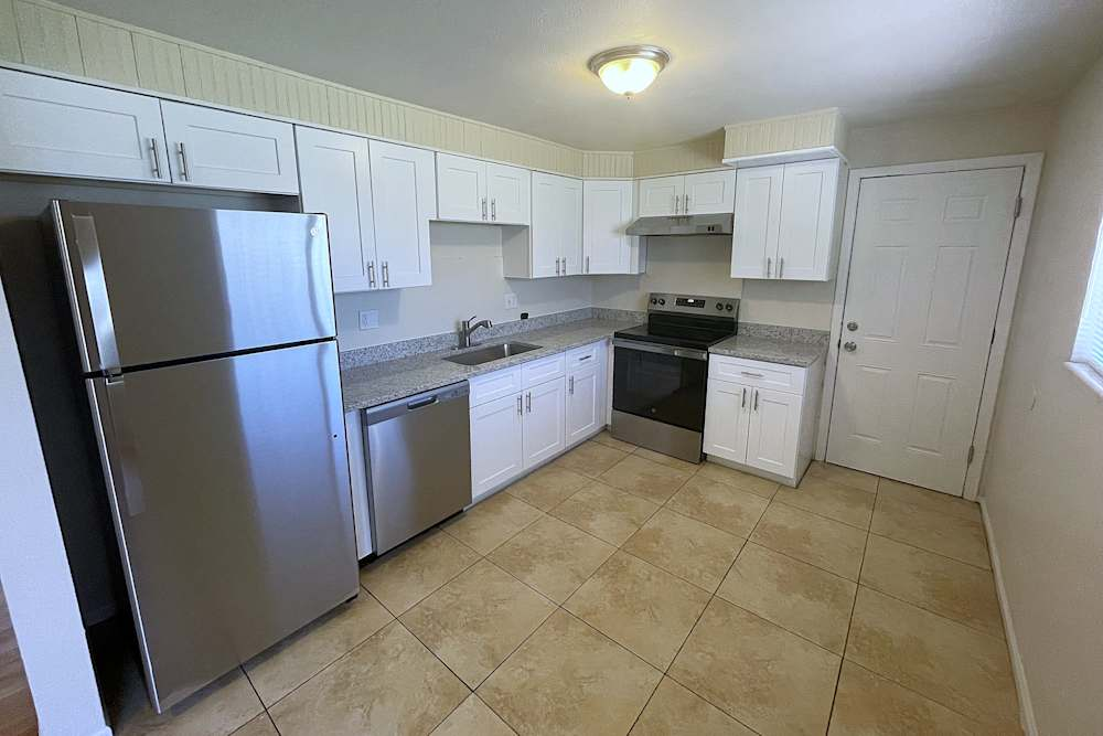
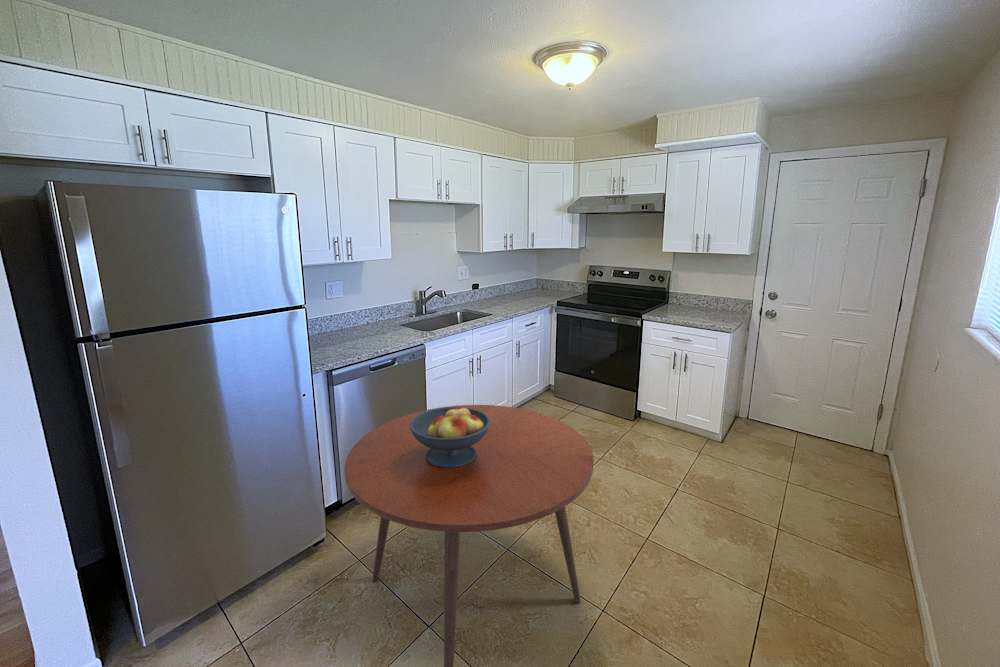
+ dining table (472, 521)
+ fruit bowl (450, 431)
